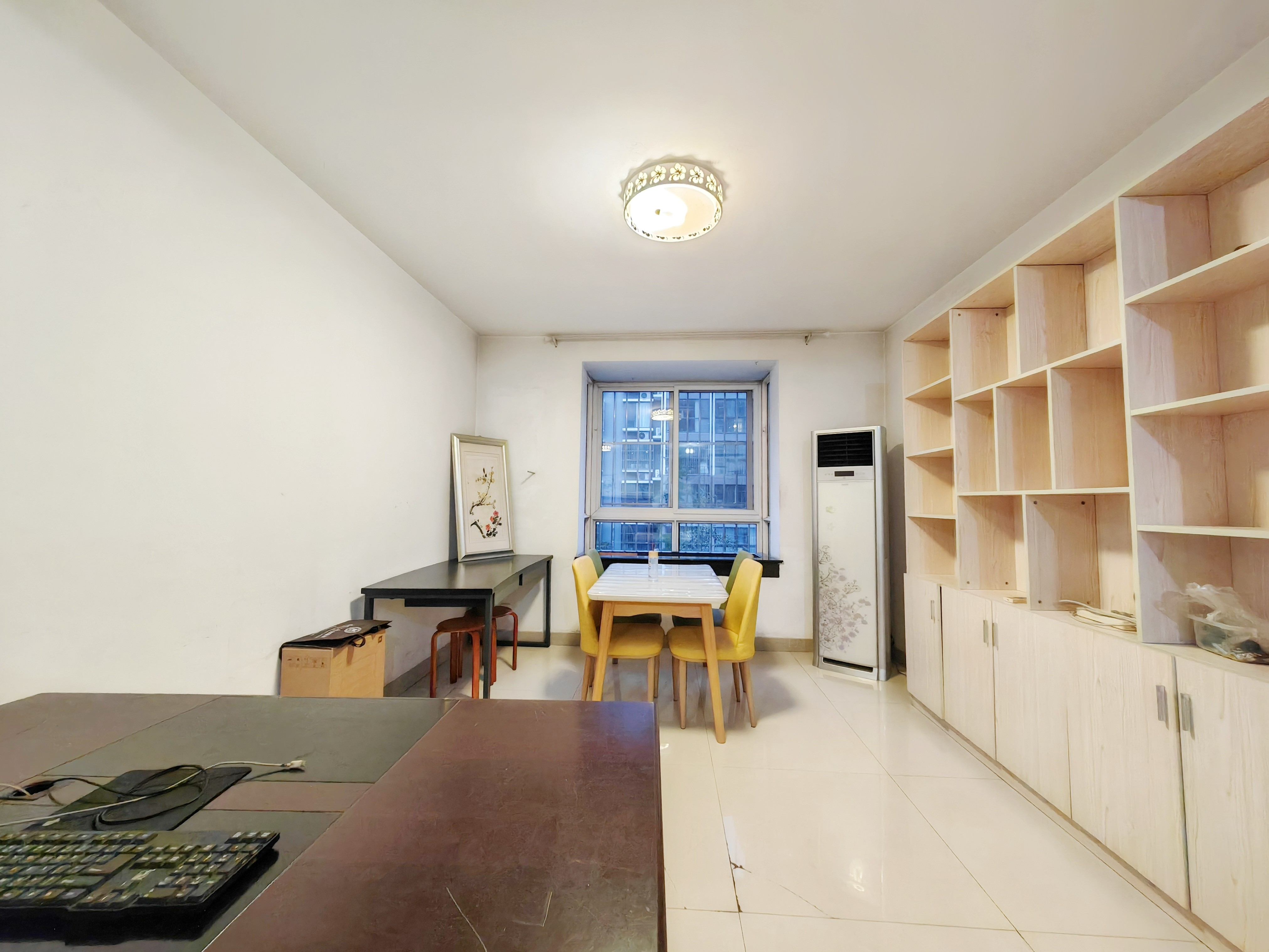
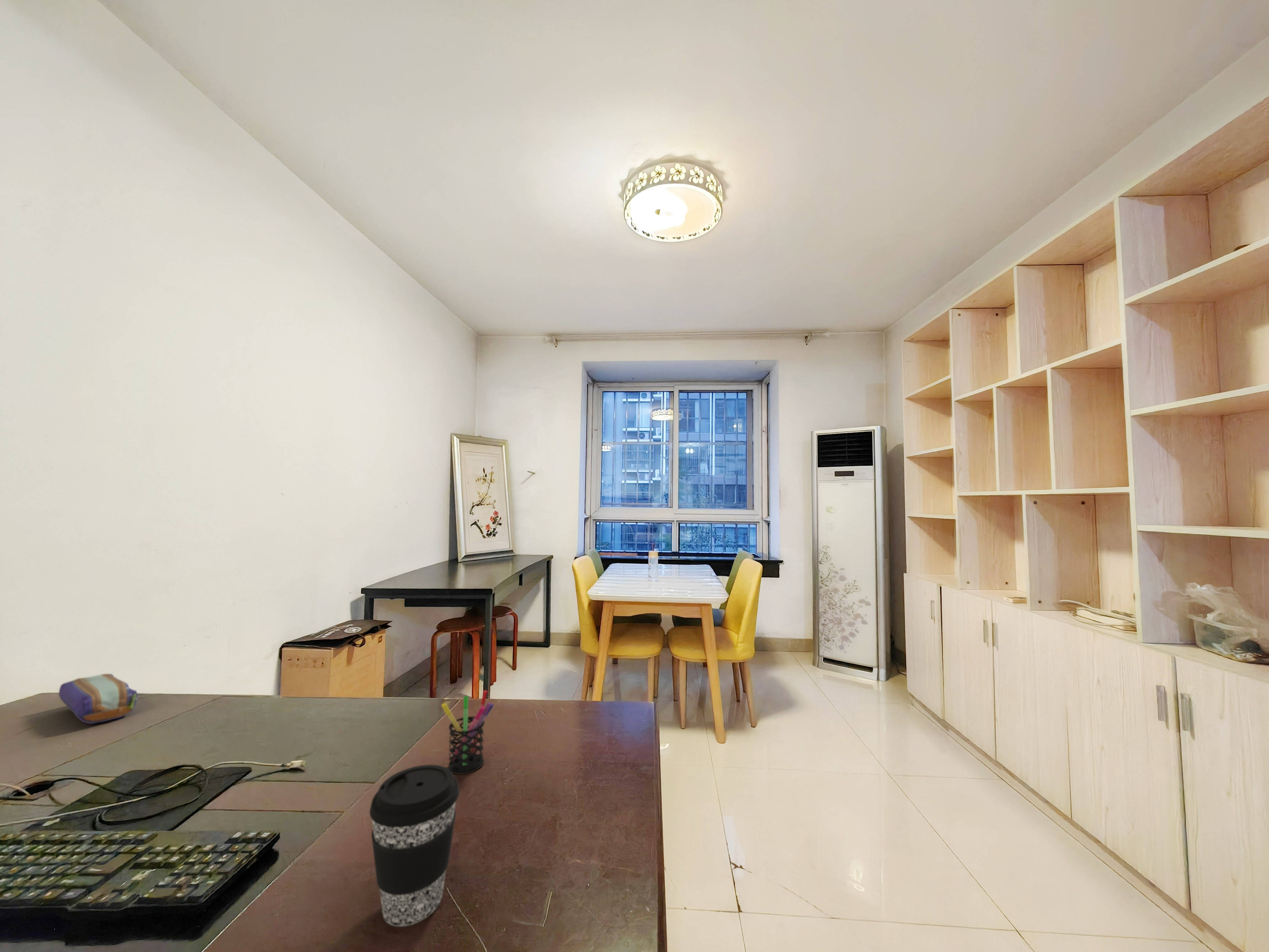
+ pen holder (468, 727)
+ pencil case (97, 697)
+ coffee cup (415, 842)
